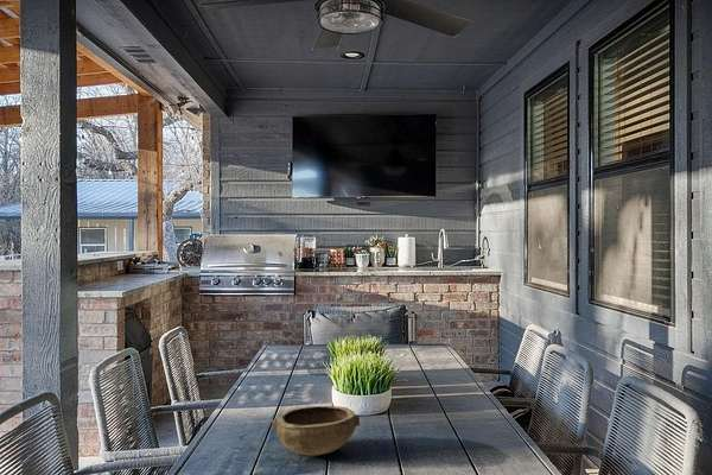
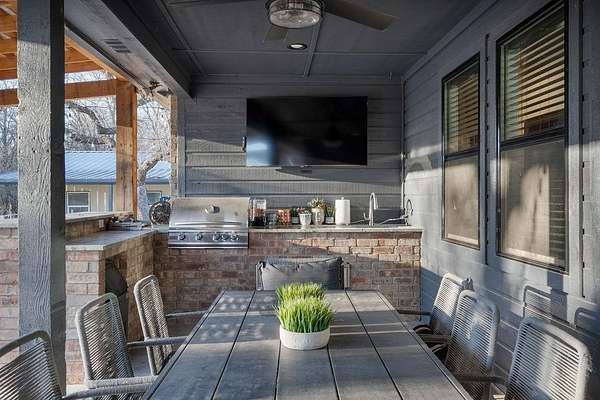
- bowl (316, 431)
